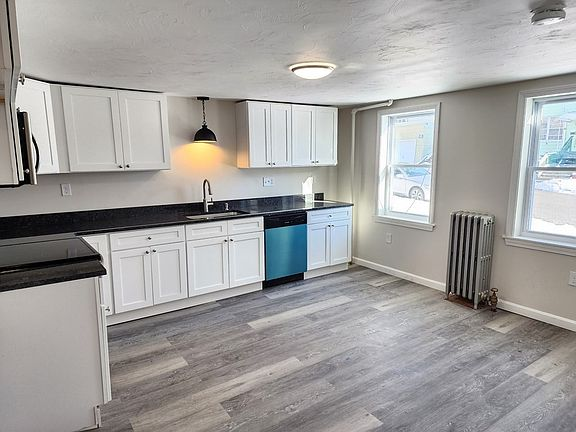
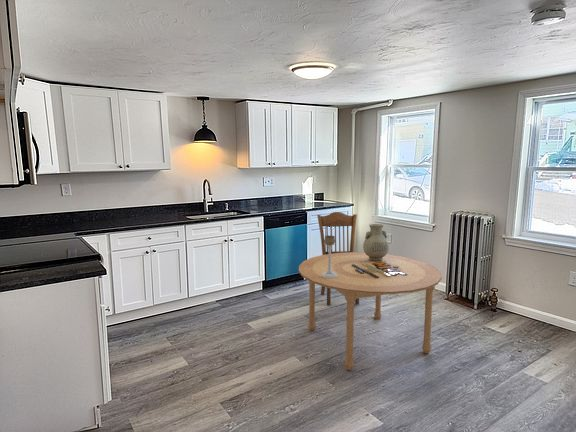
+ dining chair (340, 252)
+ dining table (363, 297)
+ candle holder (329, 255)
+ vase (376, 242)
